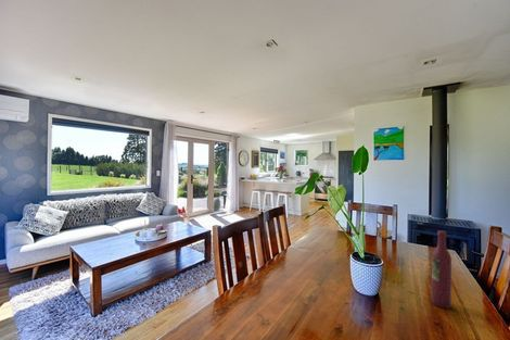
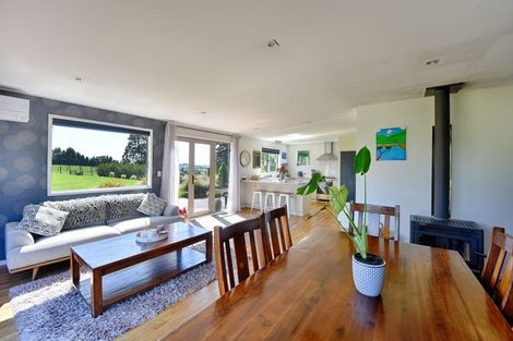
- wine bottle (441, 267)
